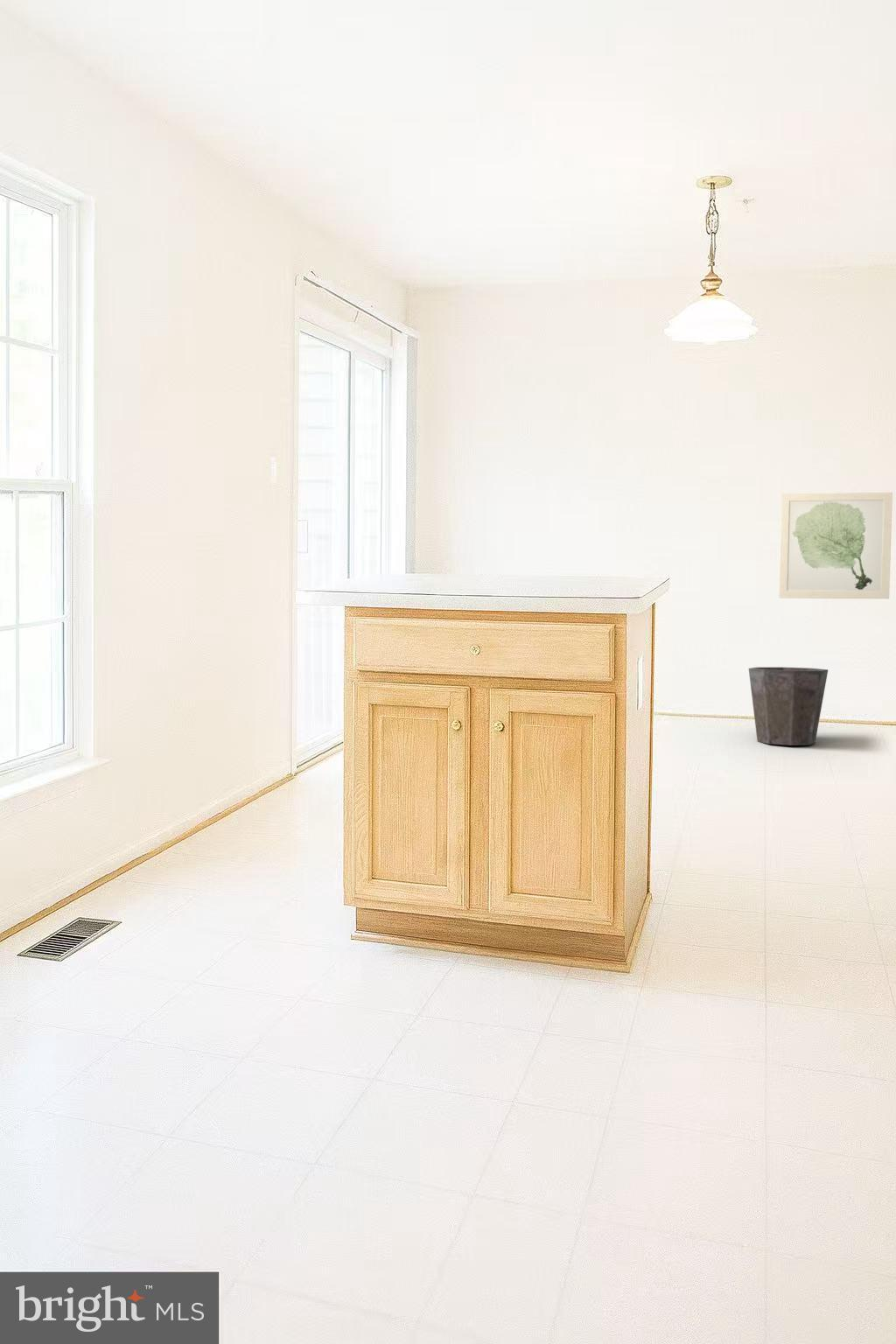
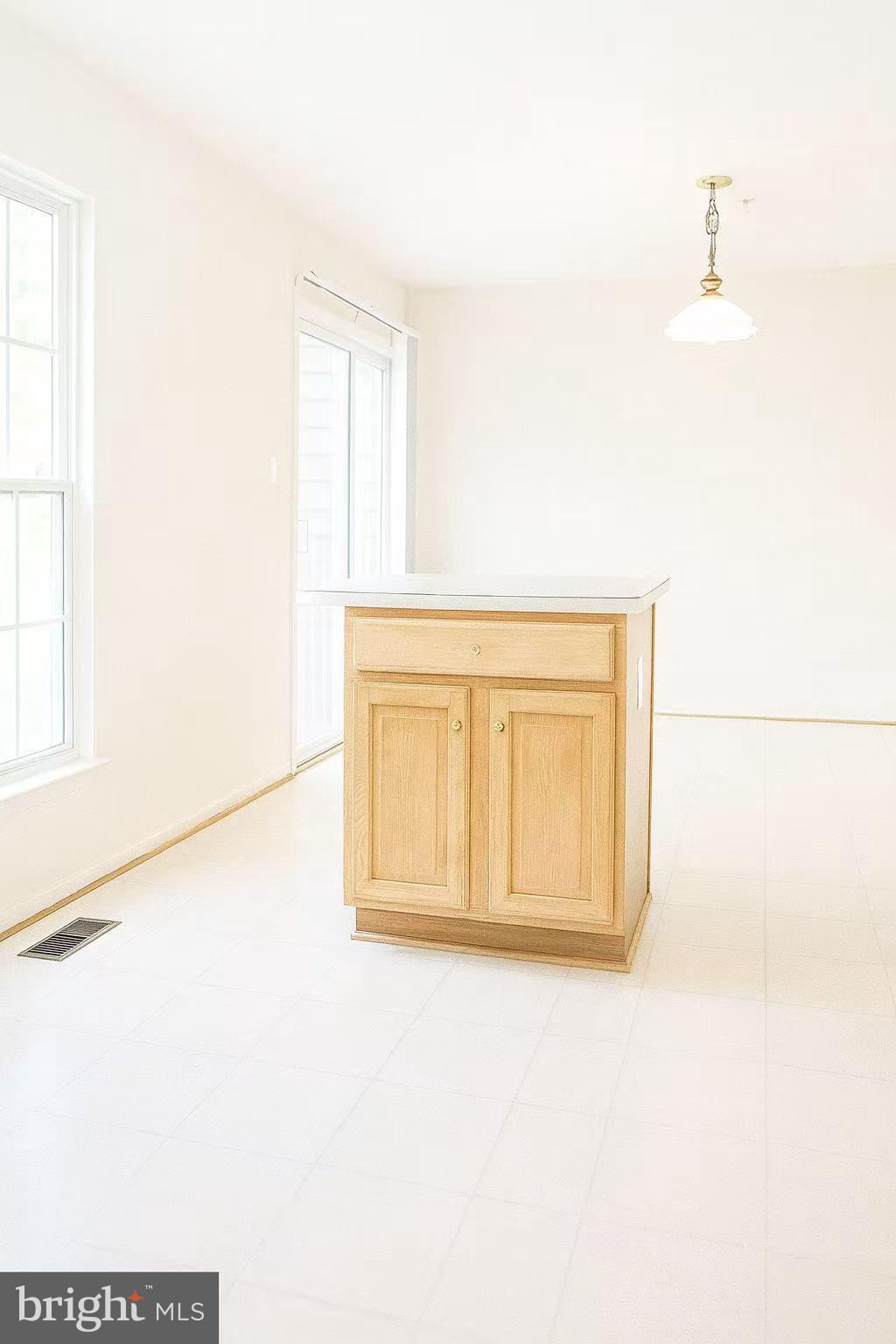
- wall art (835, 545)
- waste bin (787, 705)
